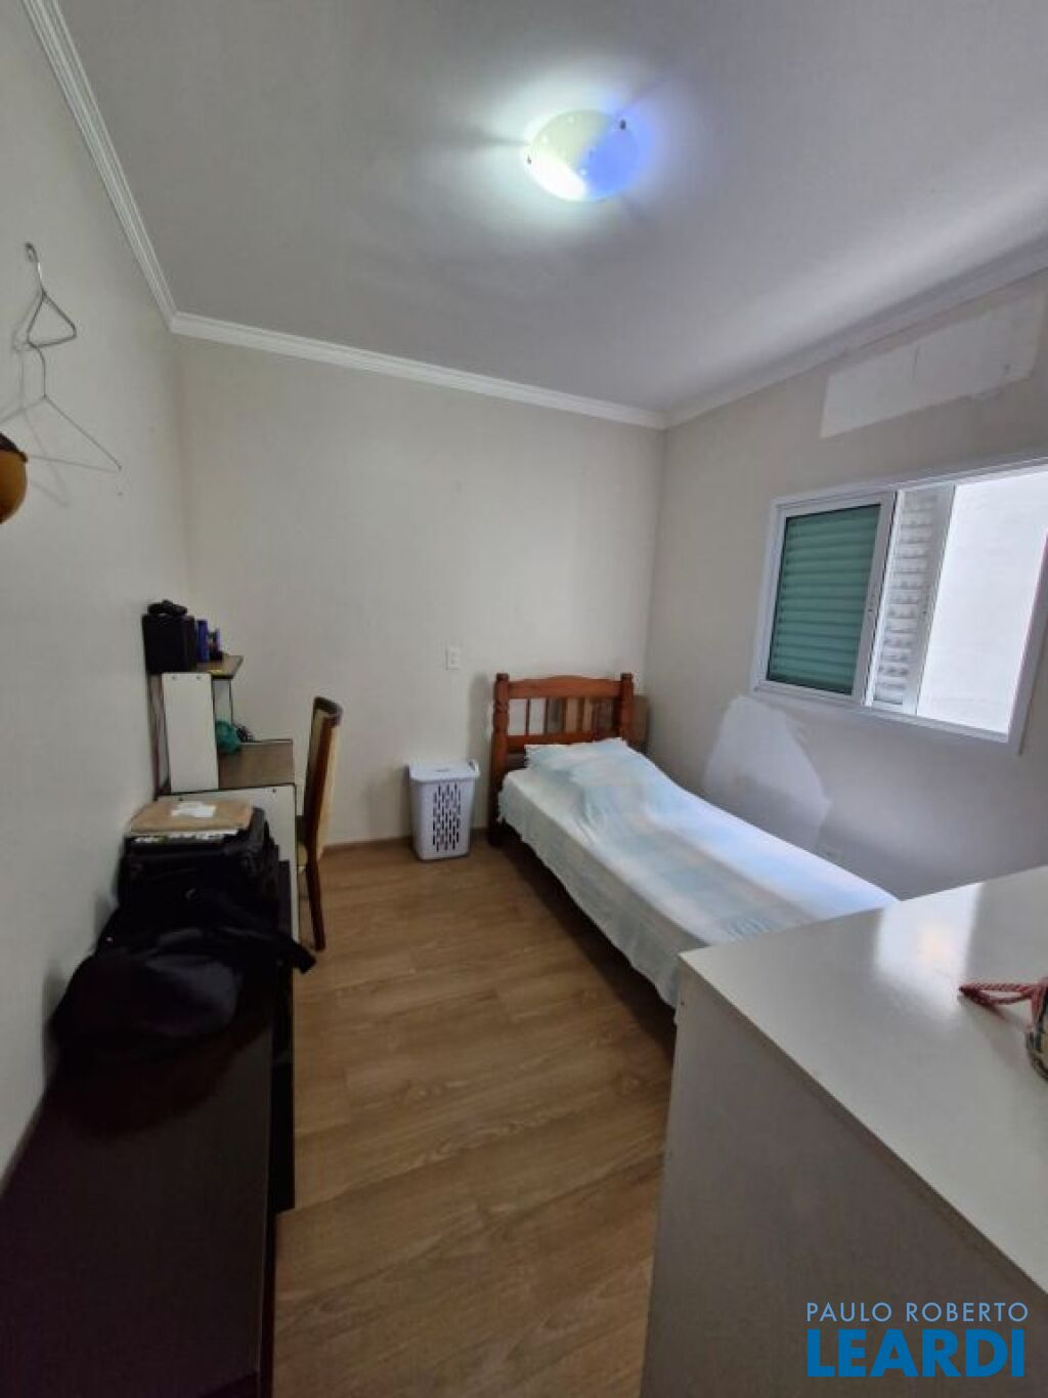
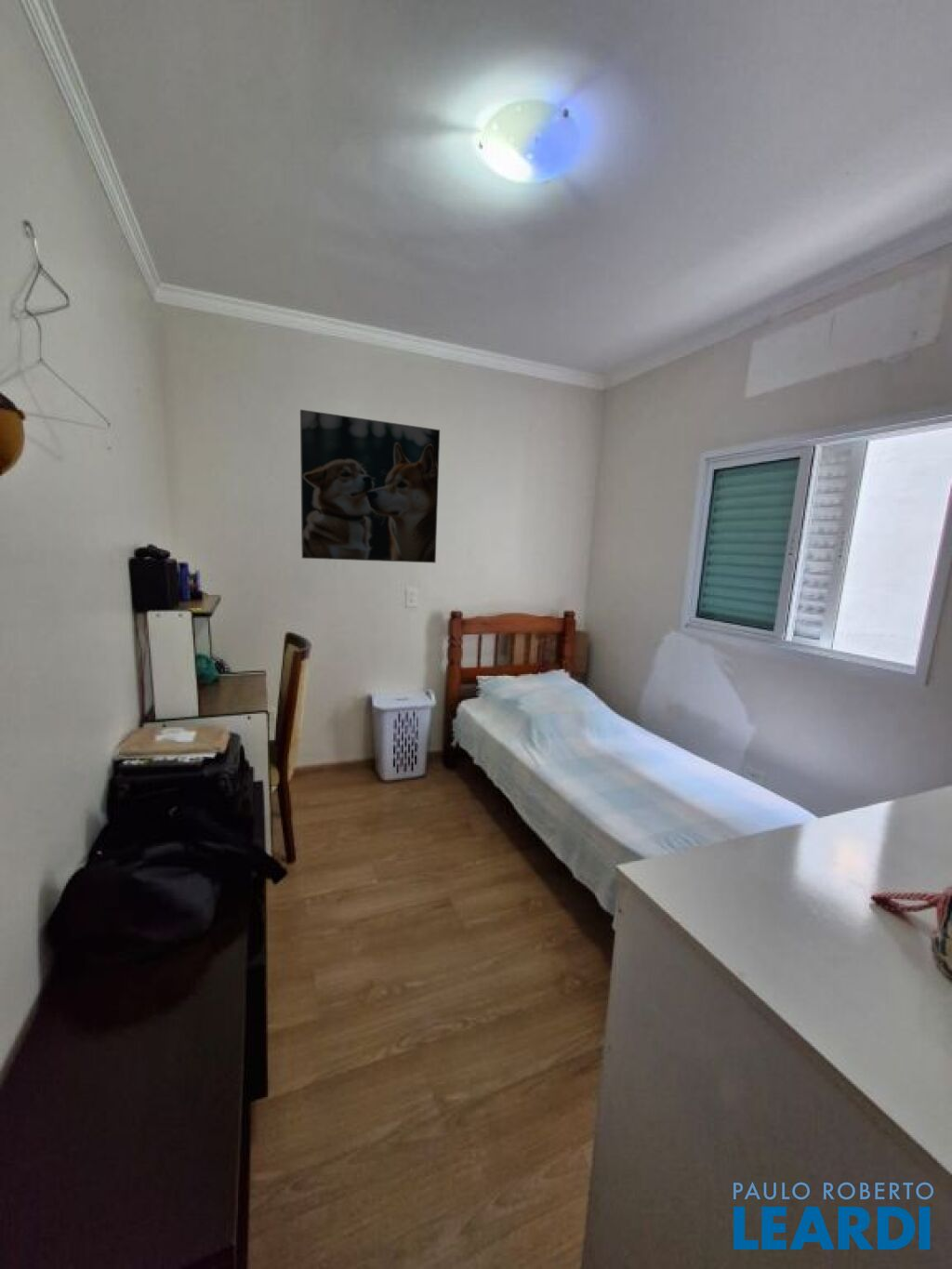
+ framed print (372, 492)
